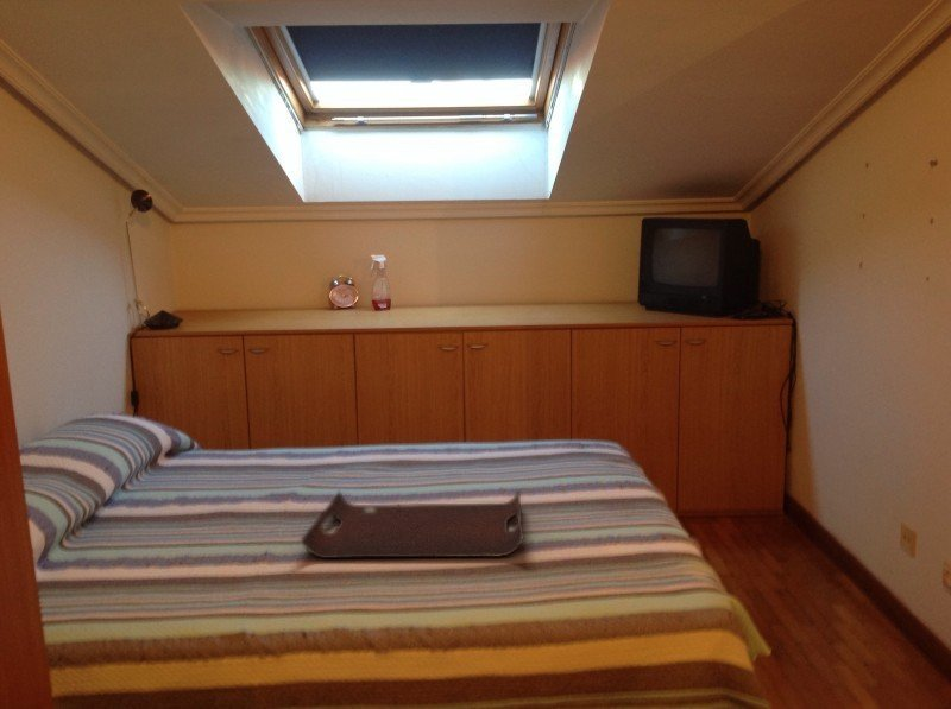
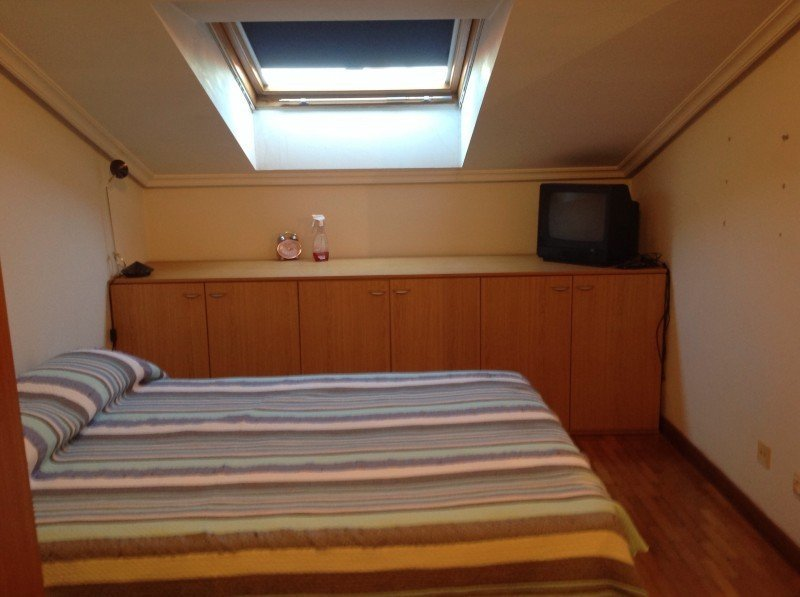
- serving tray (421, 520)
